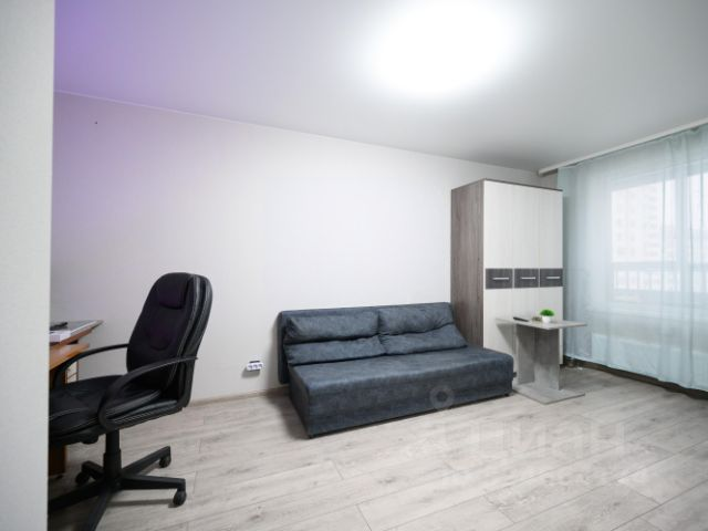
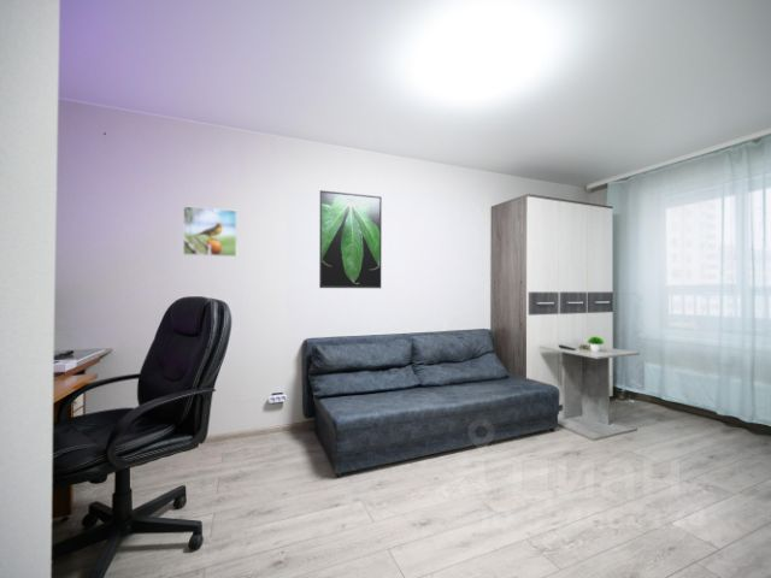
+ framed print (211, 231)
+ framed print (351, 241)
